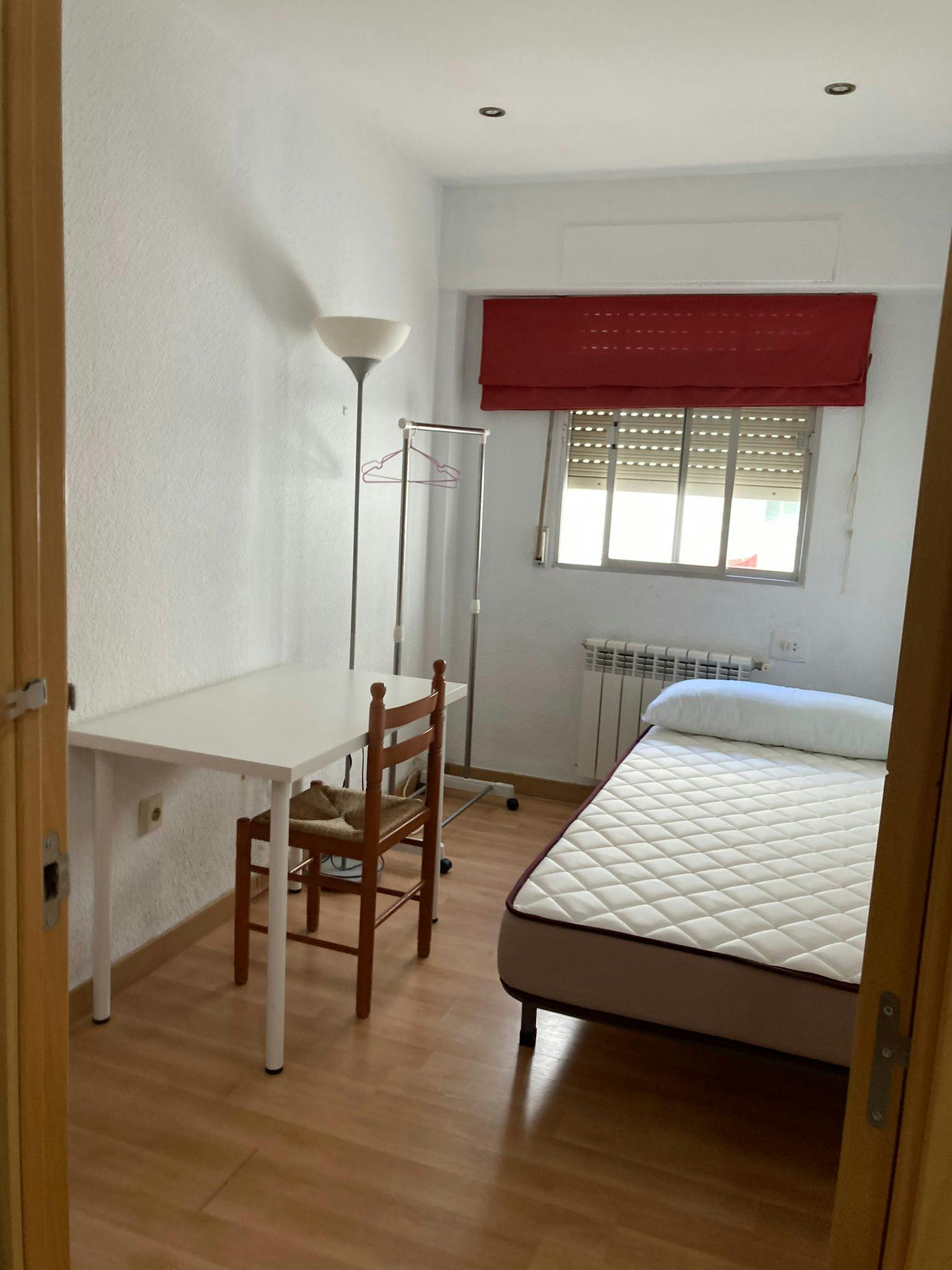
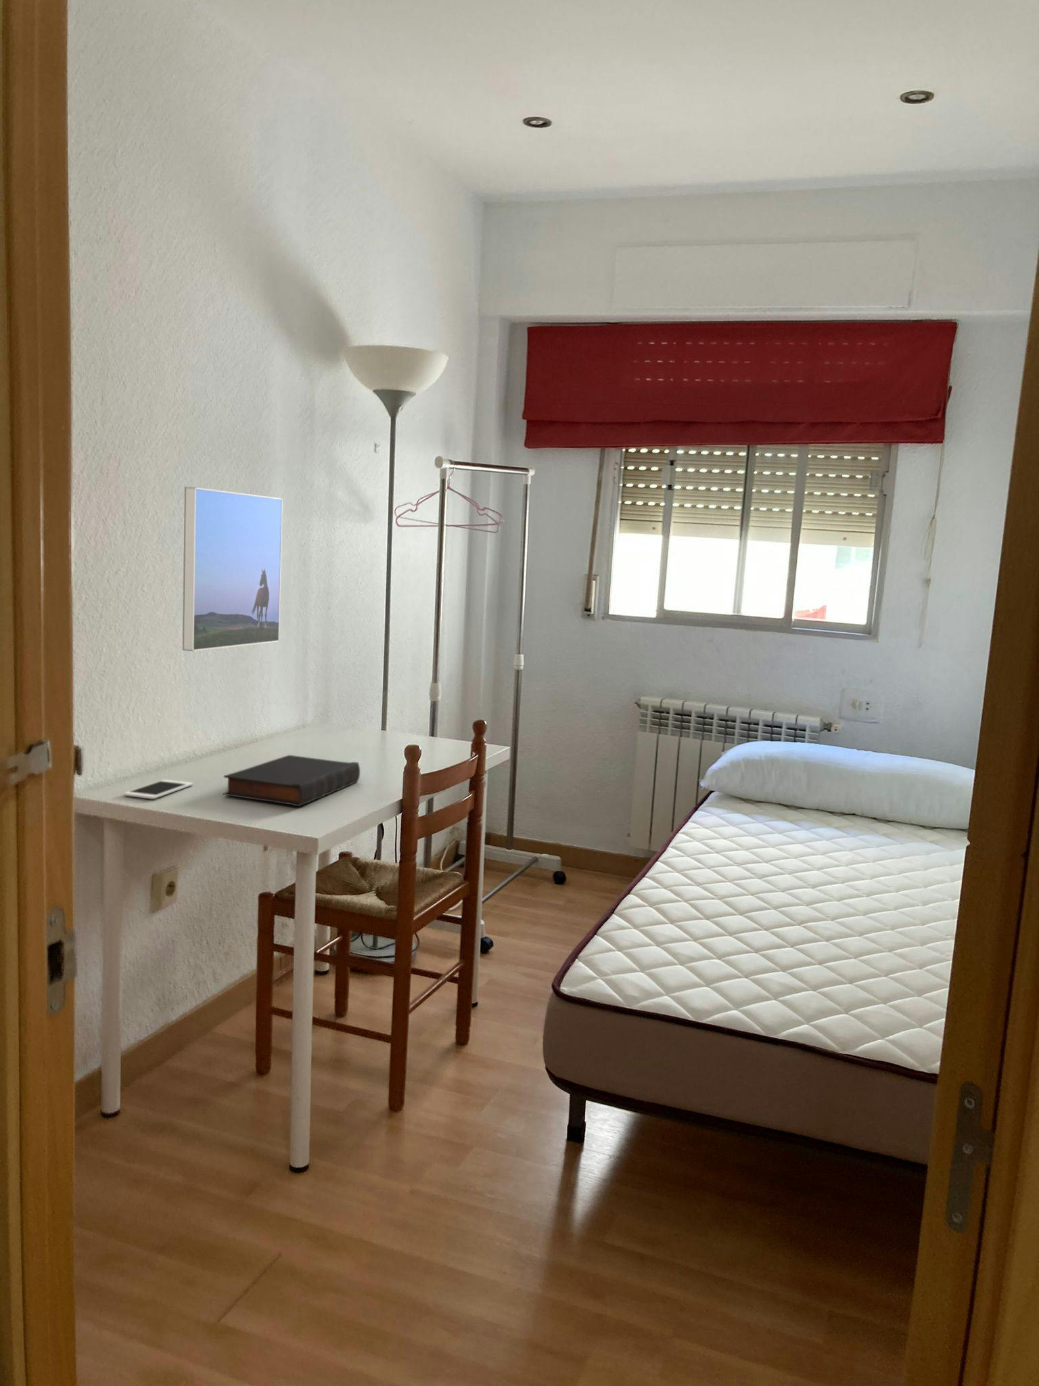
+ book (295, 778)
+ cell phone (159, 788)
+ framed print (236, 570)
